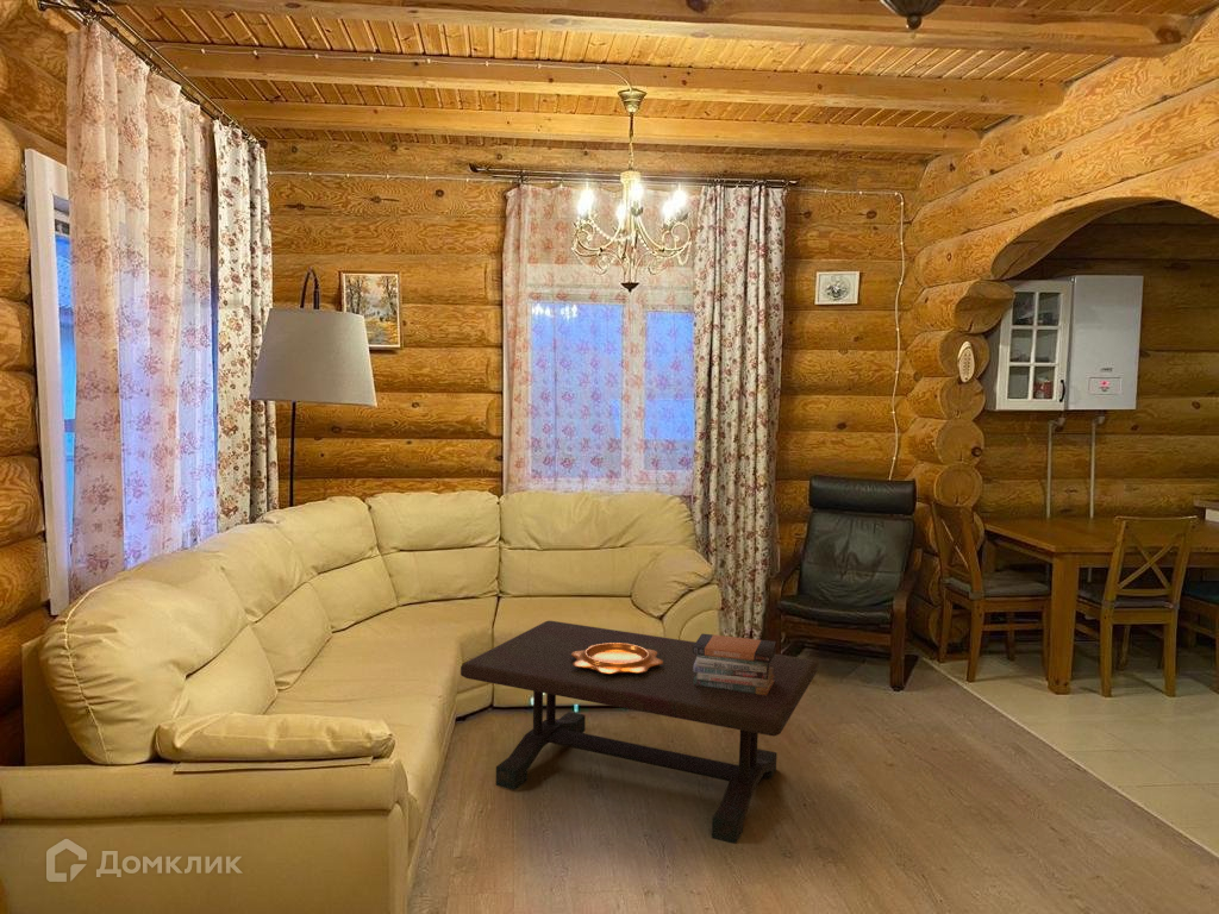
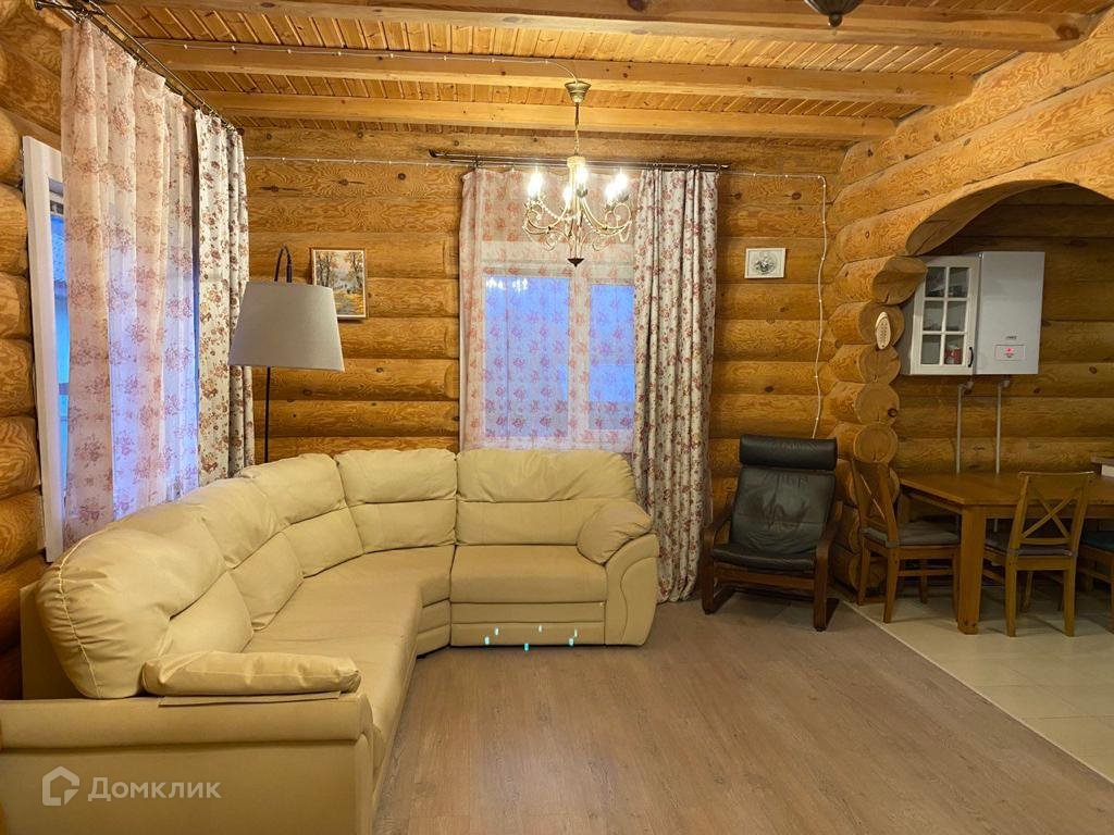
- book stack (733, 663)
- coffee table (640, 710)
- decorative bowl (615, 657)
